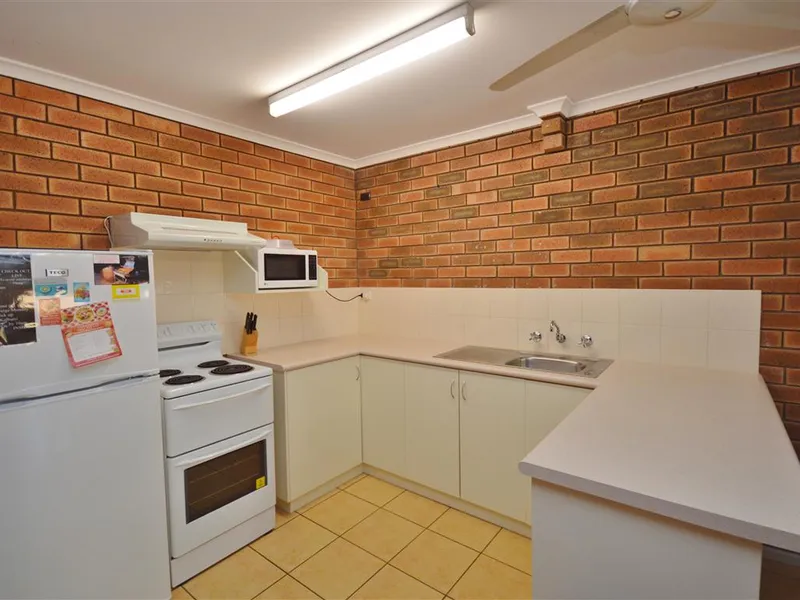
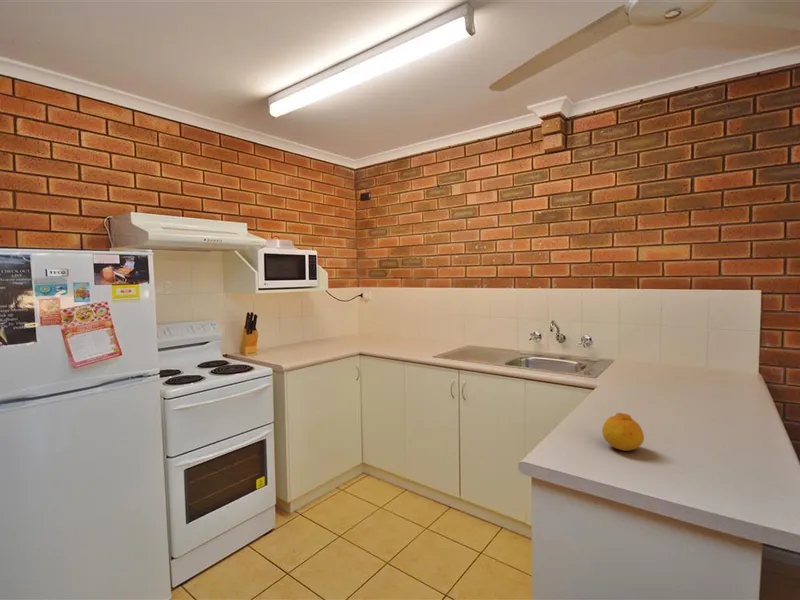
+ fruit (622, 431)
